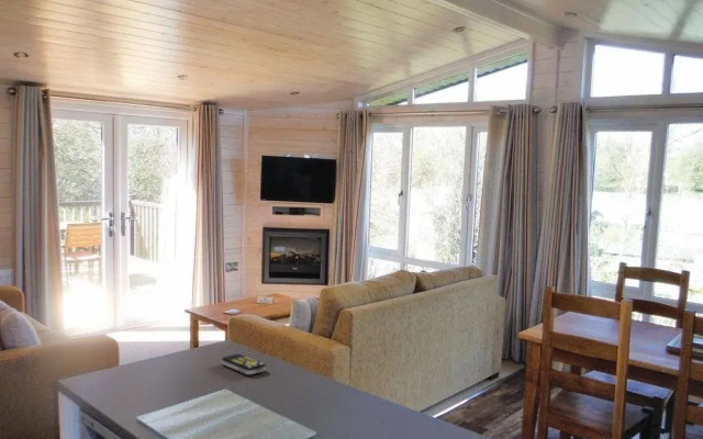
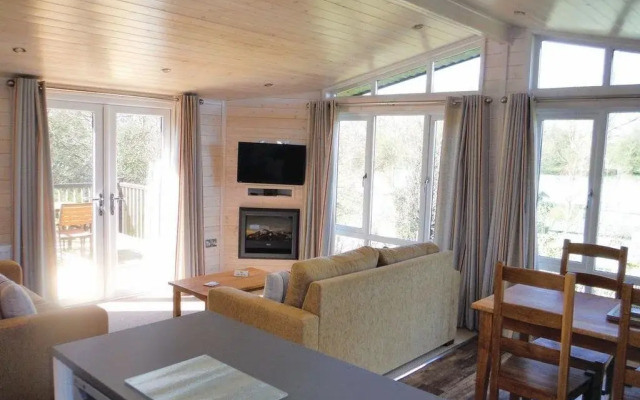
- remote control (243, 363)
